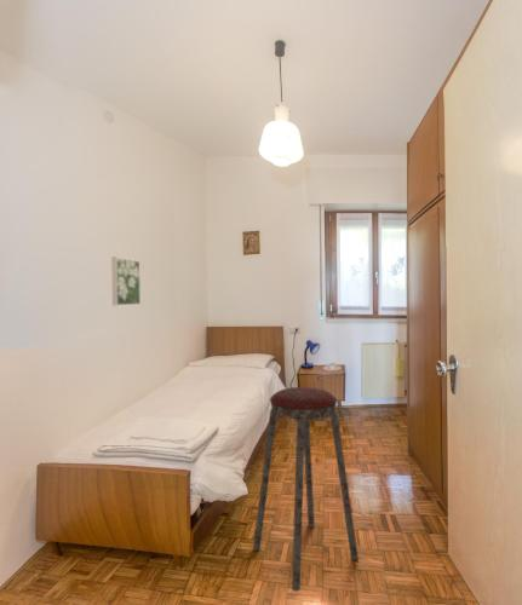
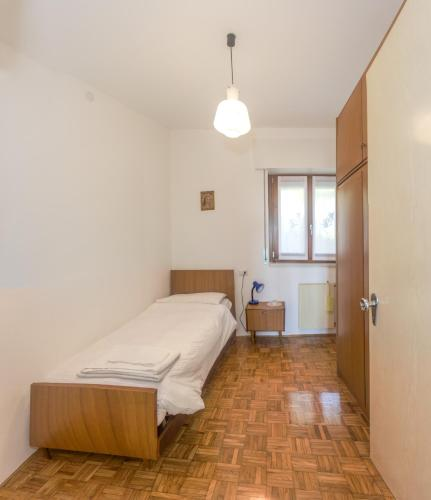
- music stool (302, 472)
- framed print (126, 282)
